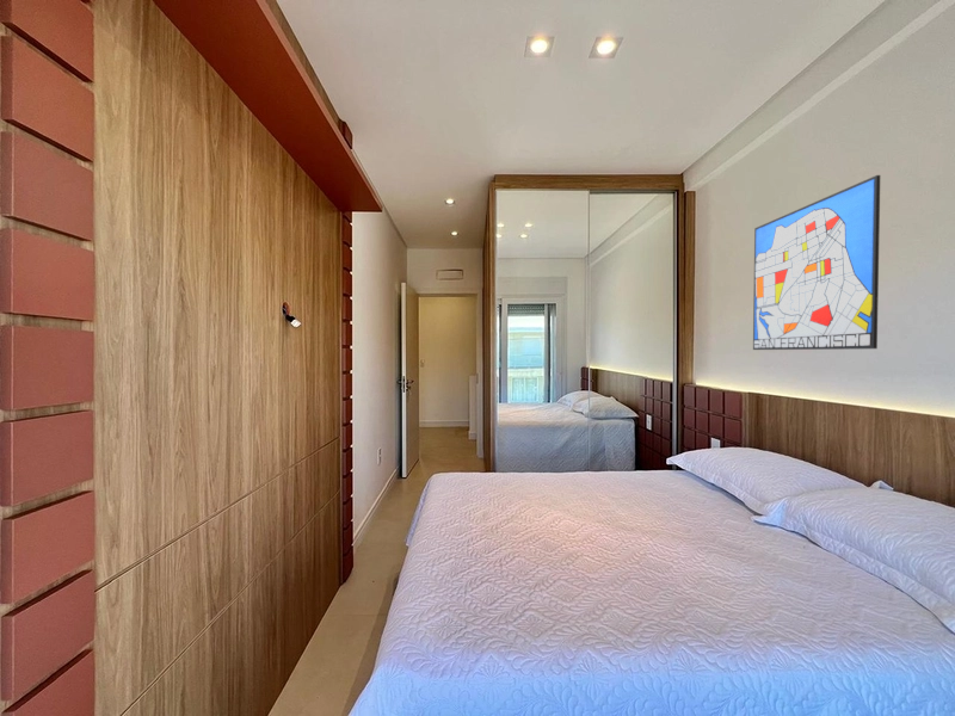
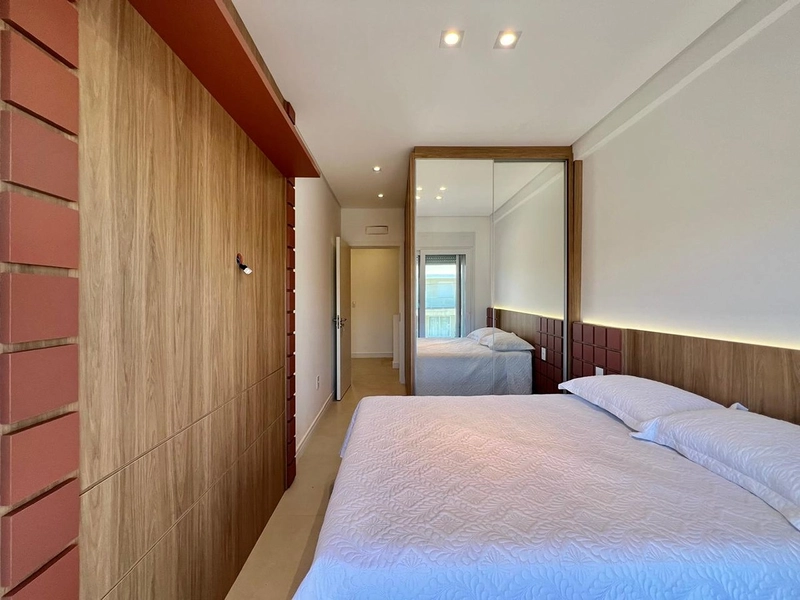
- wall art (805, 278)
